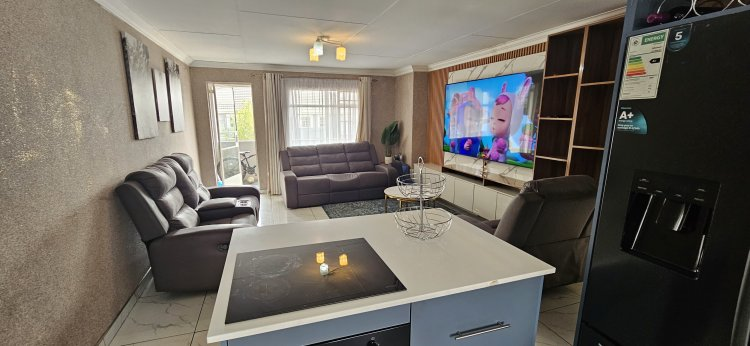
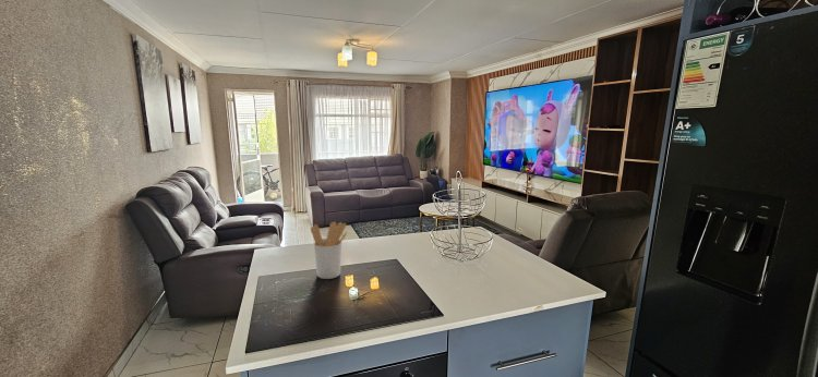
+ utensil holder (330, 247)
